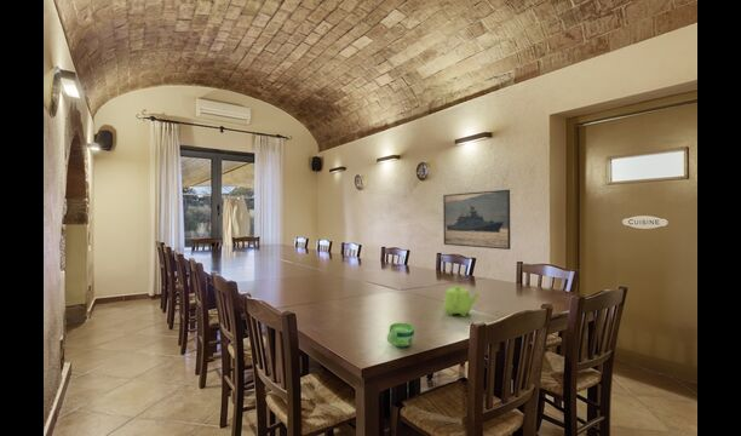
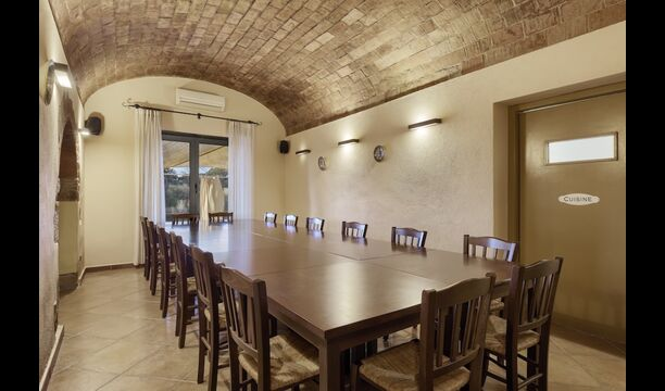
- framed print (473, 219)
- teapot (461, 299)
- cup (400, 337)
